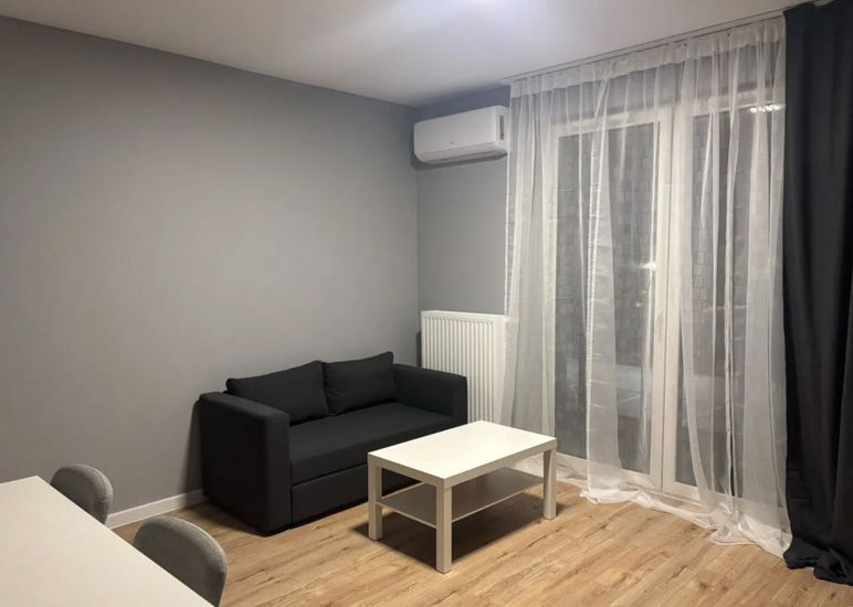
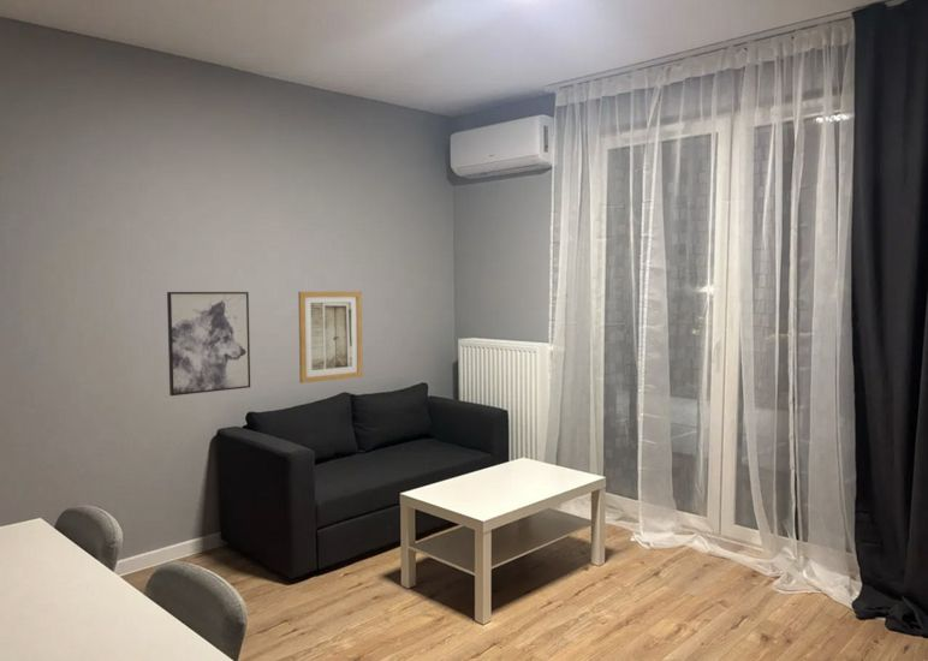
+ wall art (210, 341)
+ wall art (331, 335)
